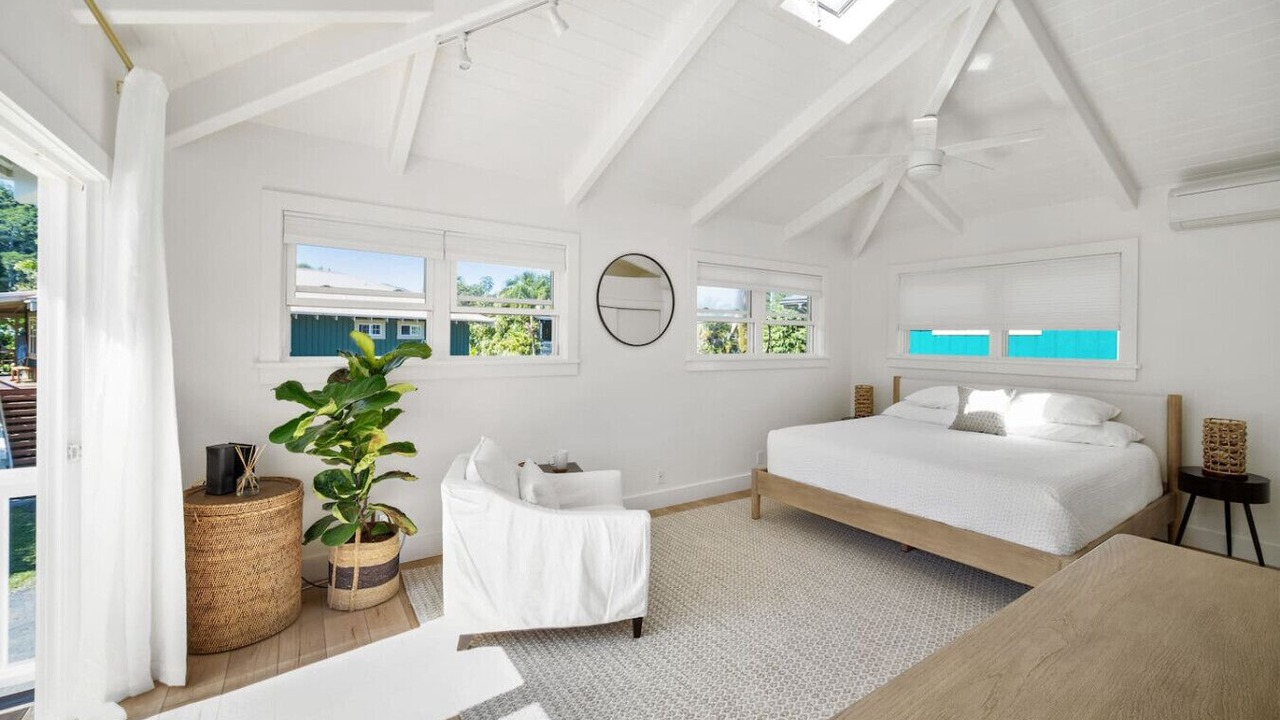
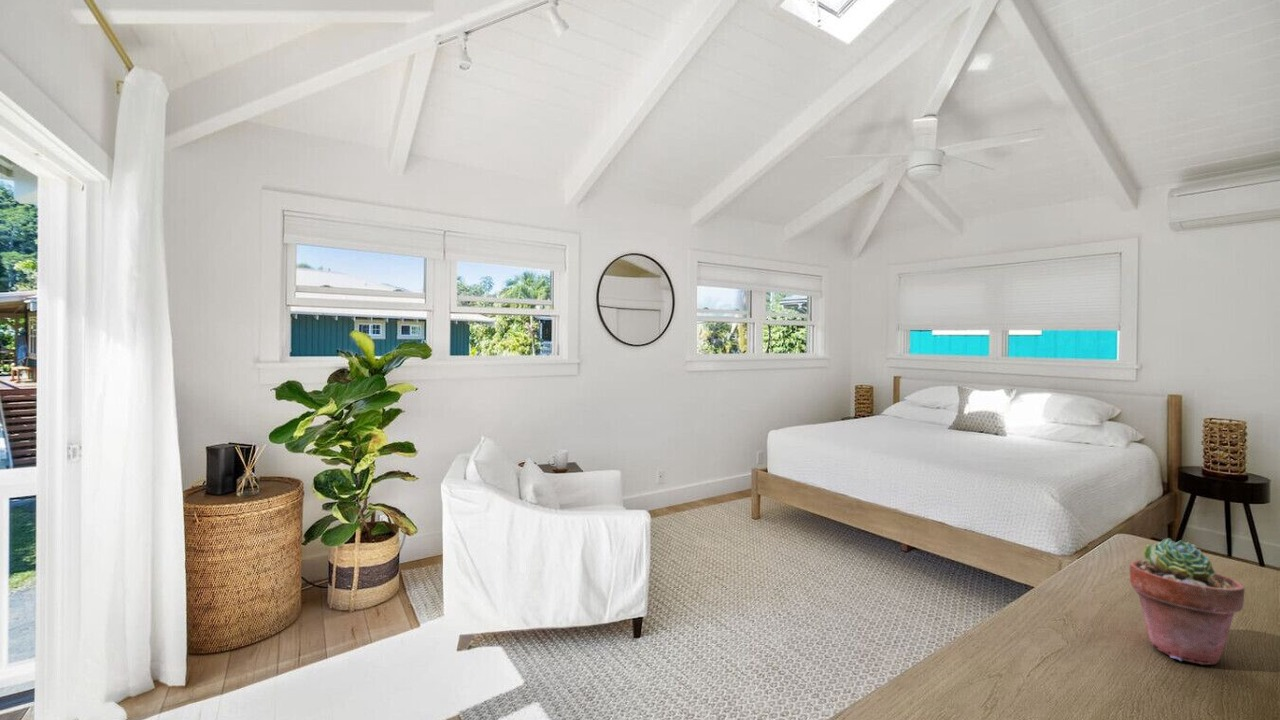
+ potted succulent (1183, 595)
